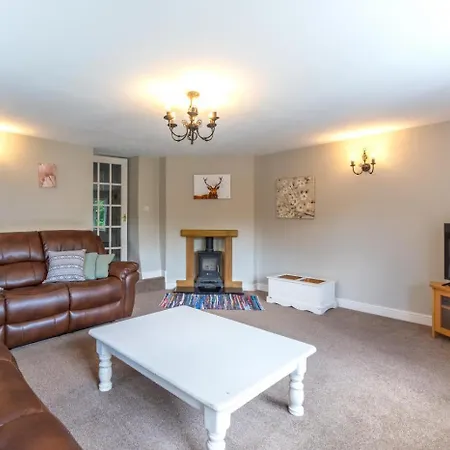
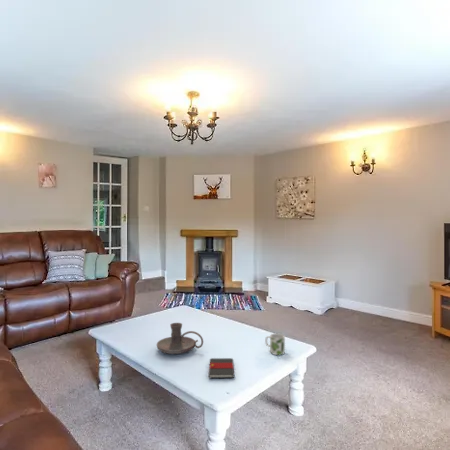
+ candle holder (180, 337)
+ book (221, 367)
+ mug (274, 343)
